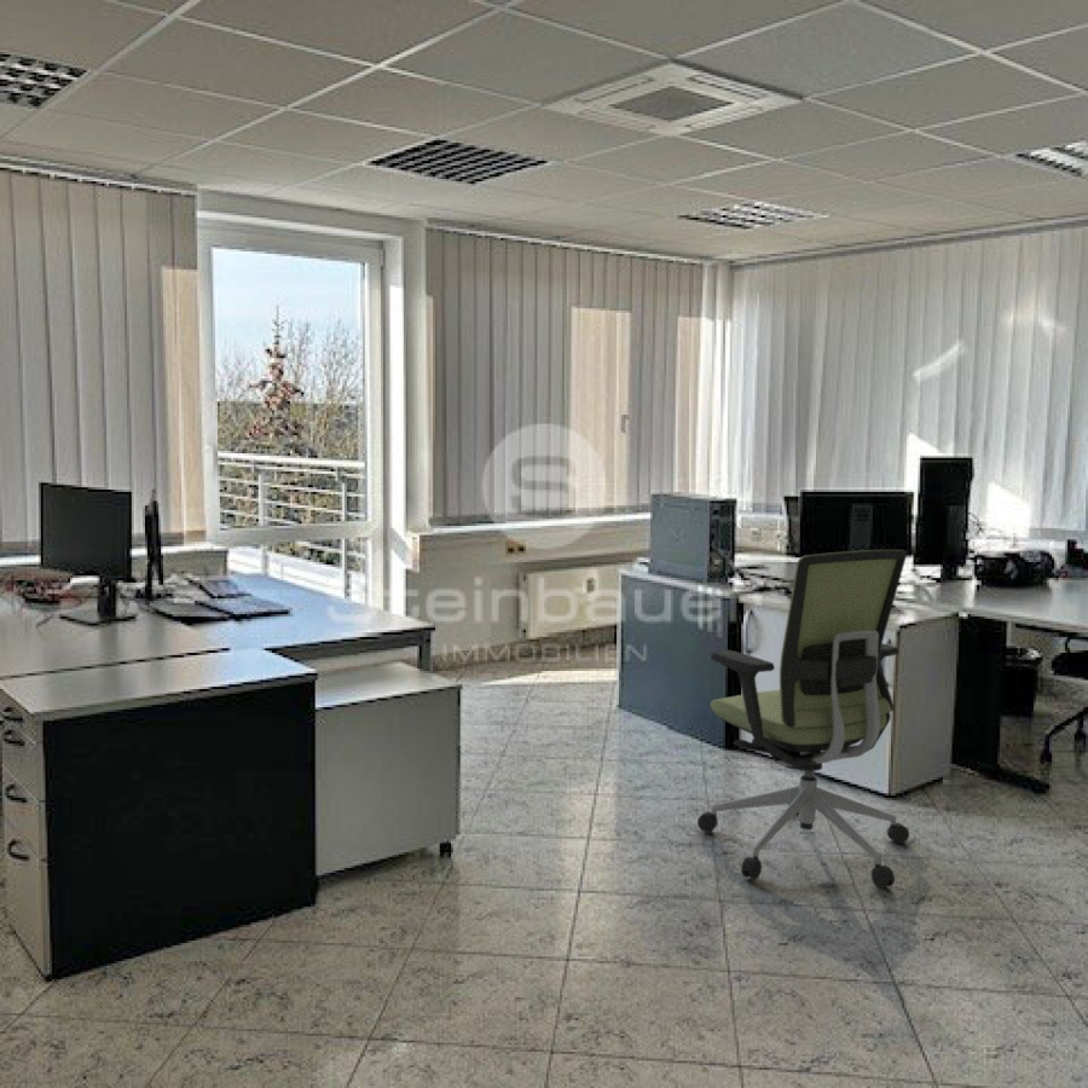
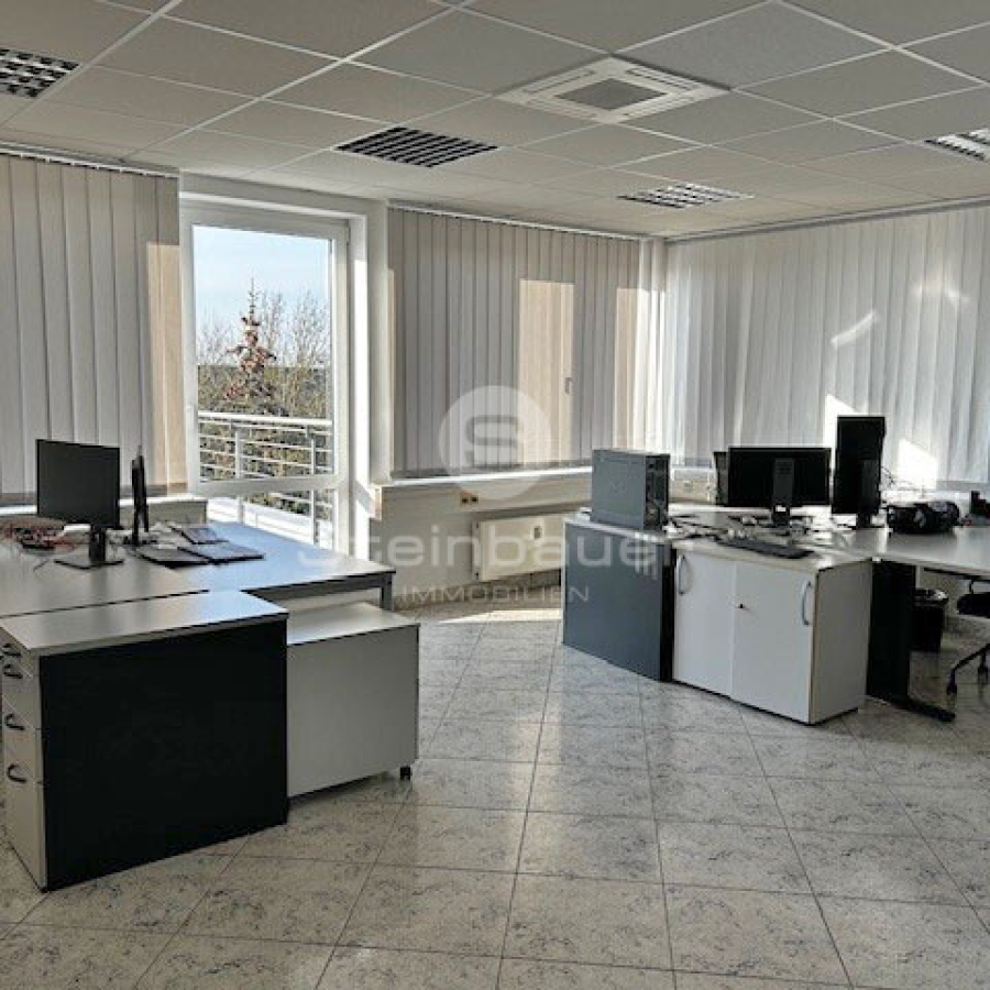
- office chair (818, 700)
